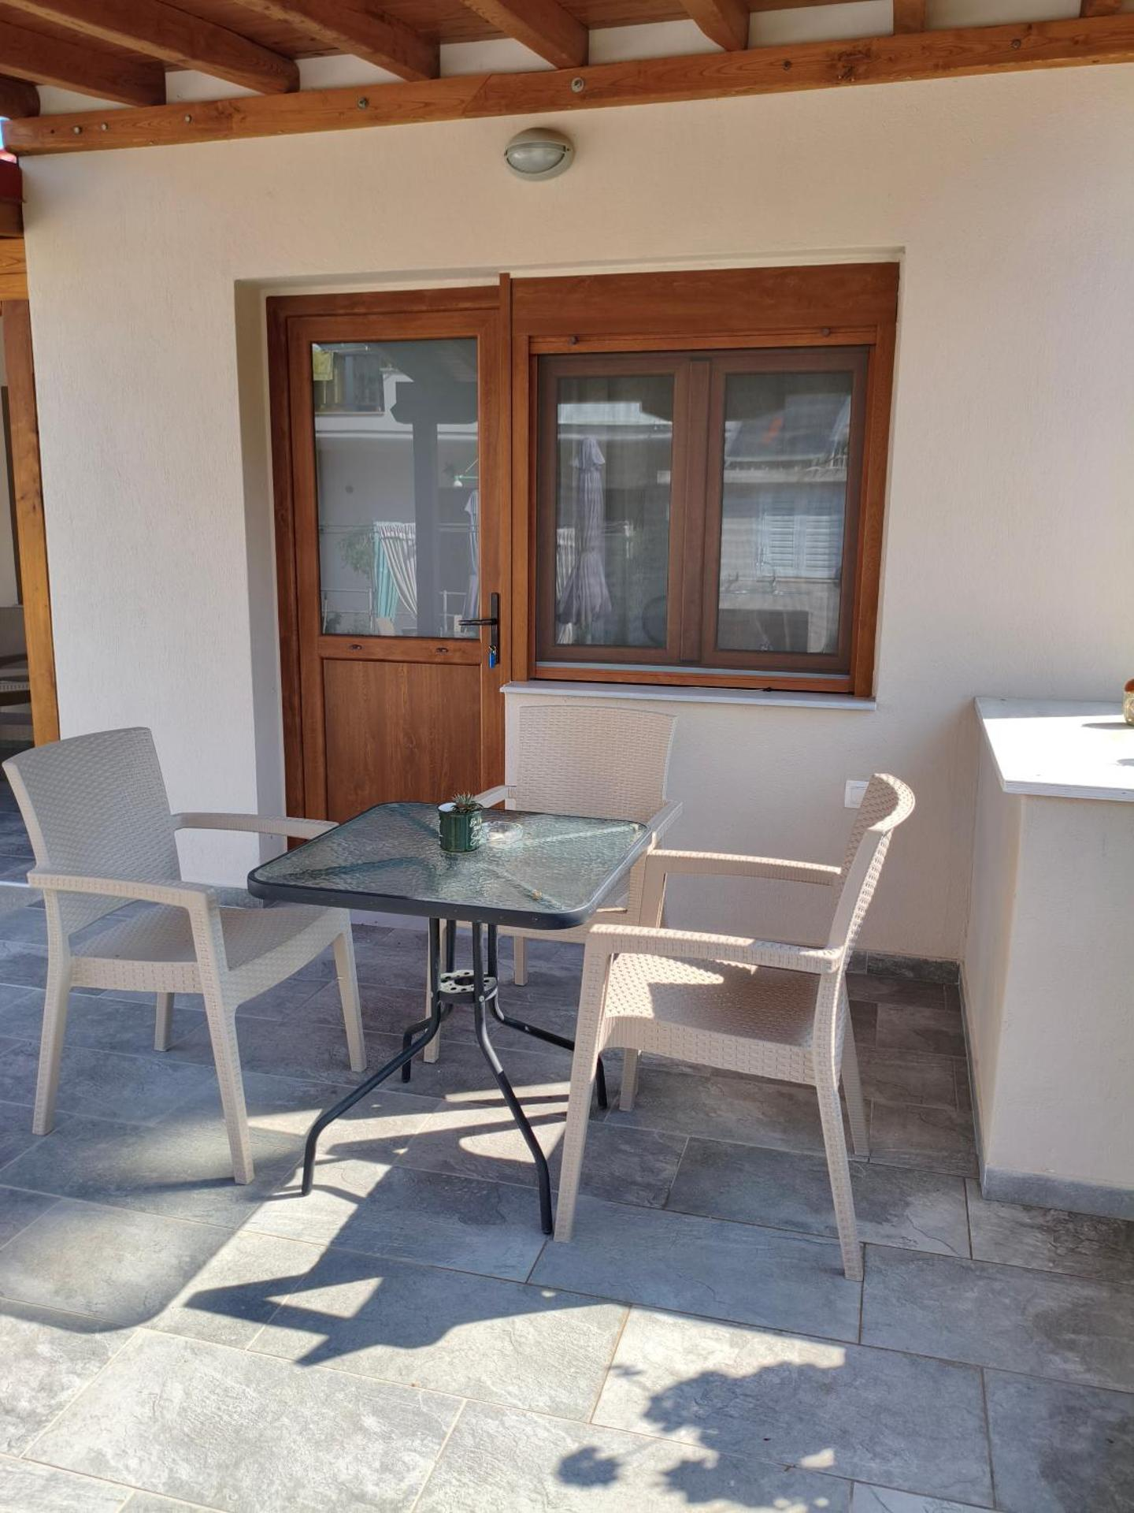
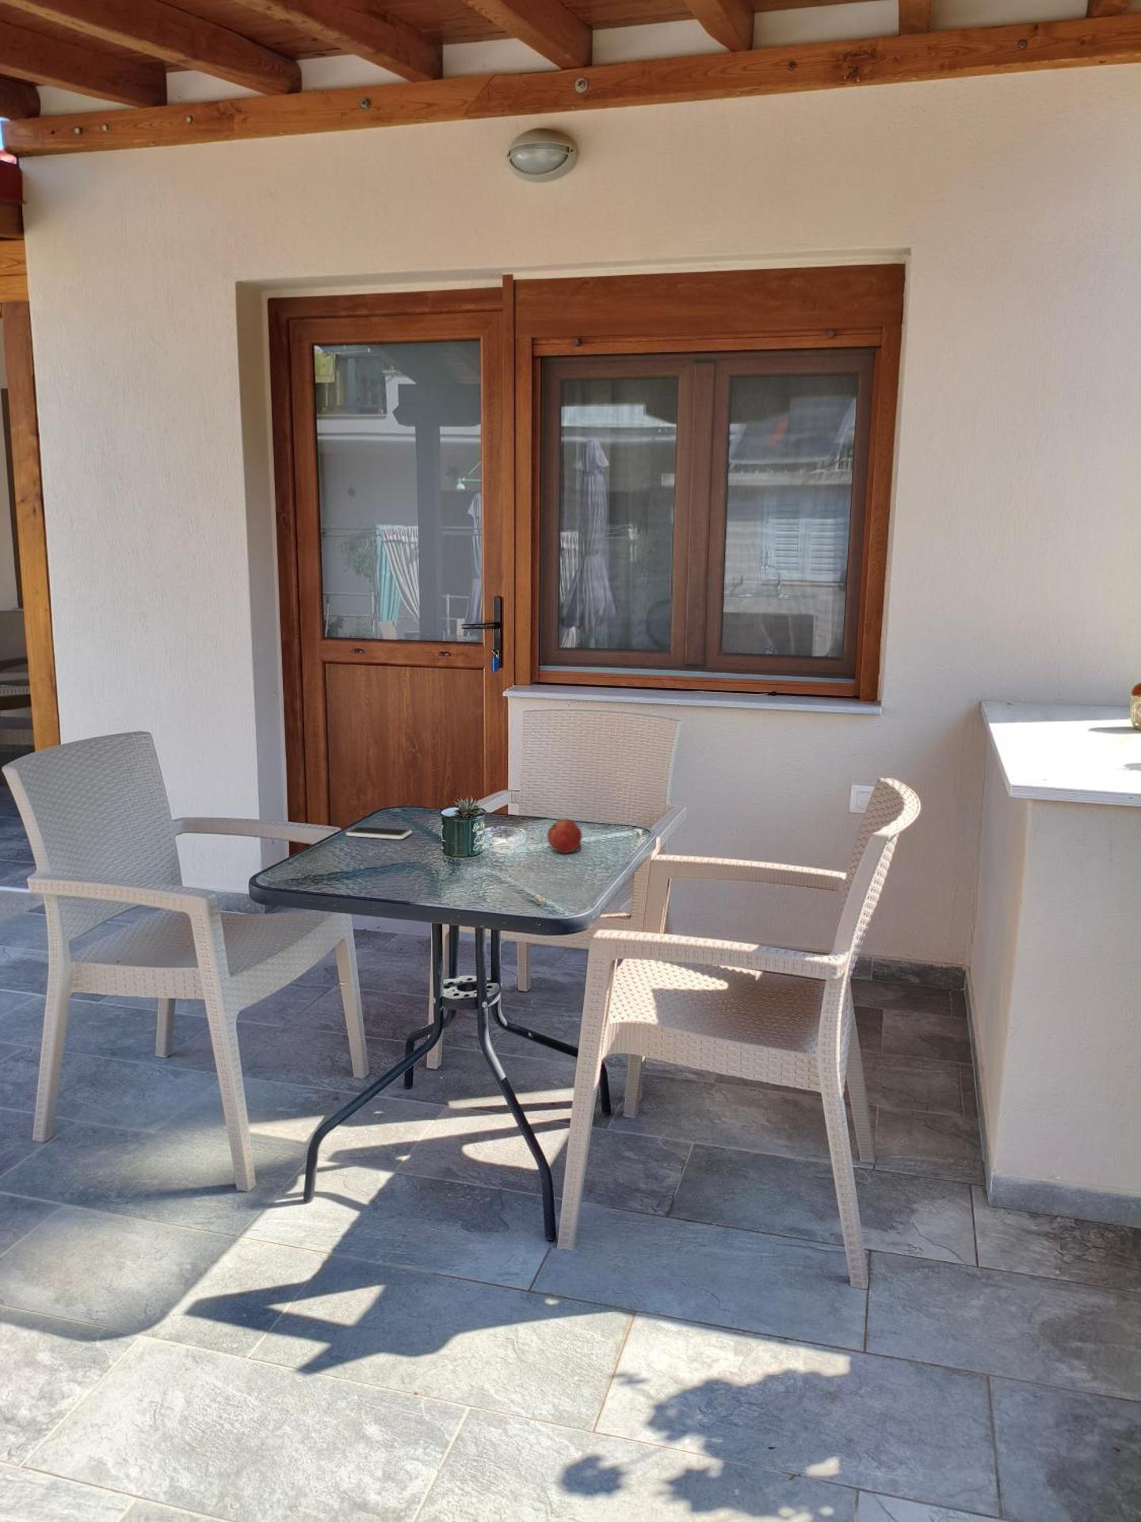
+ fruit (565, 835)
+ smartphone (379, 833)
